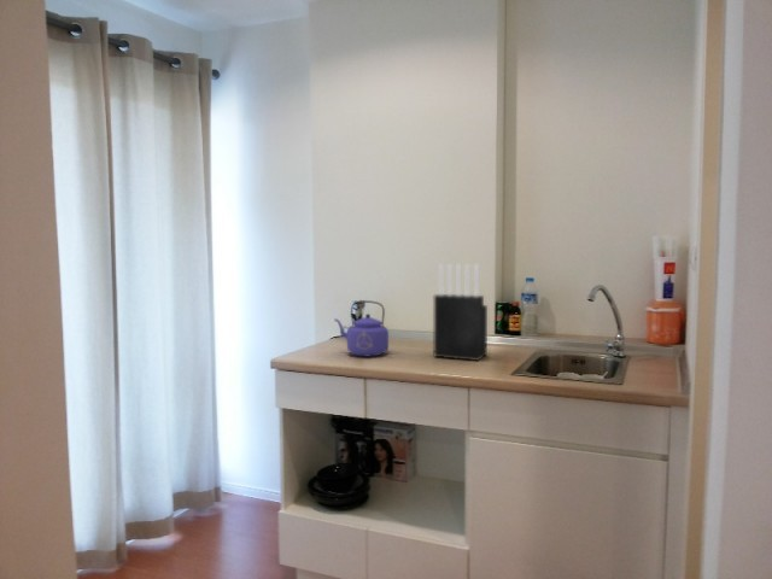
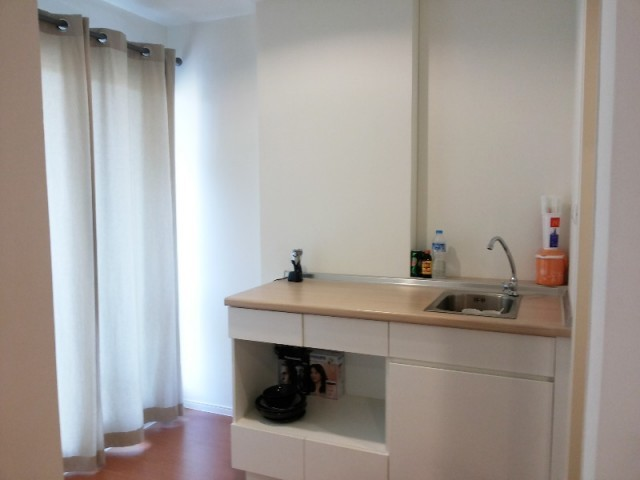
- kettle (361, 327)
- knife block (461, 310)
